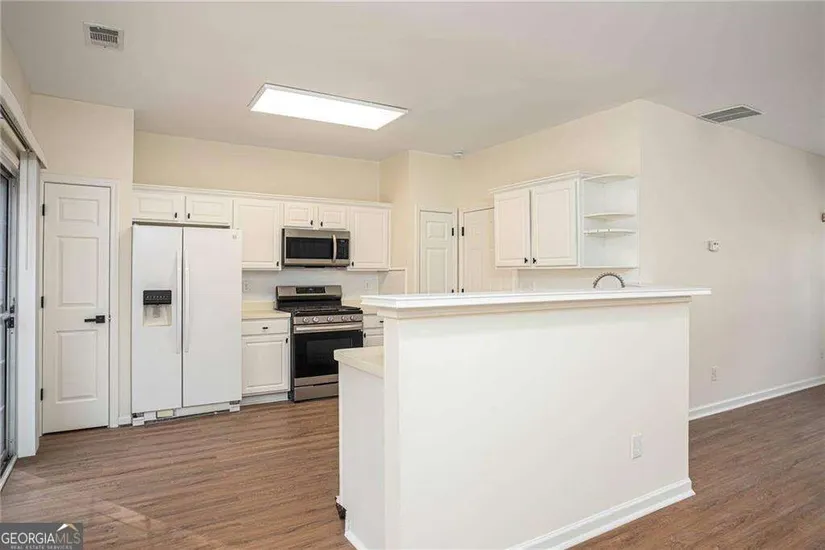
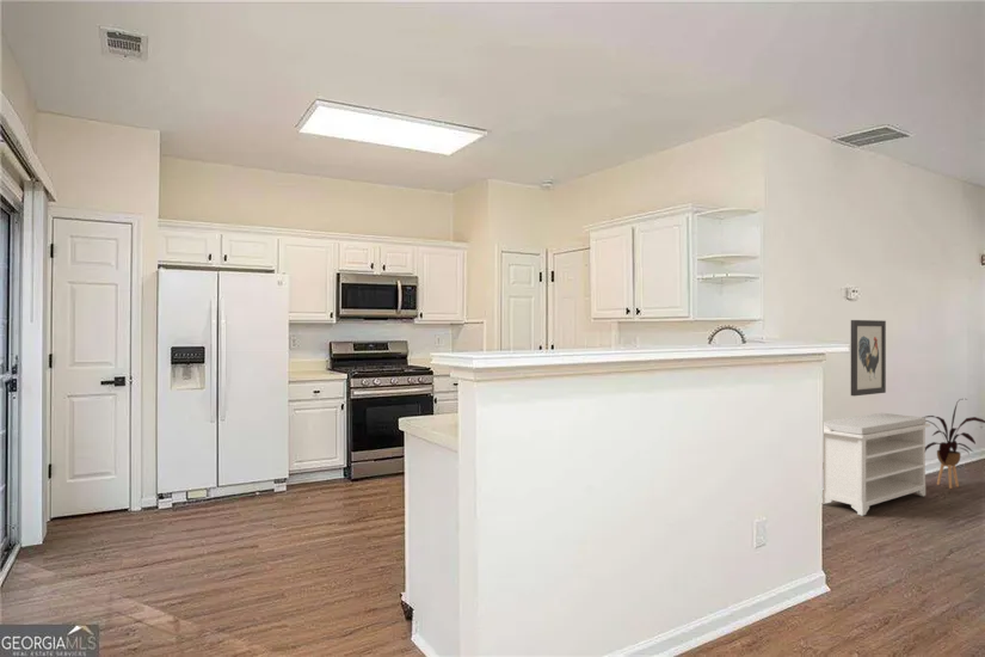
+ bench (872, 459)
+ wall art (868, 357)
+ house plant (949, 442)
